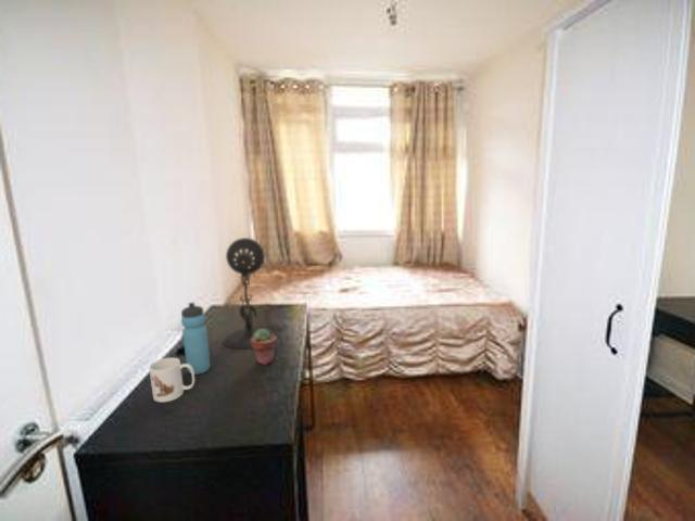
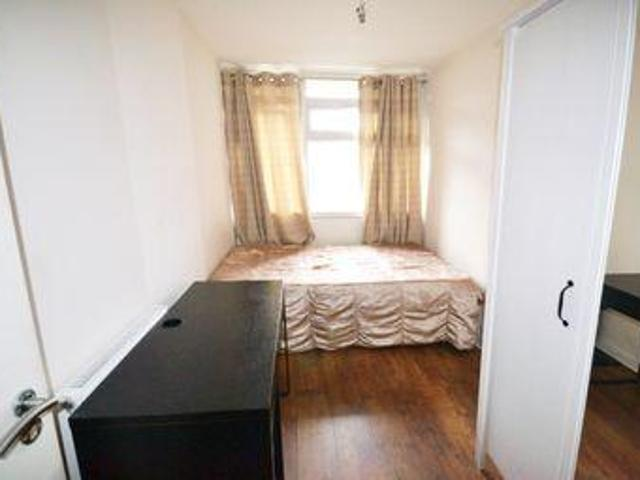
- water bottle (194, 336)
- mug (173, 378)
- potted succulent (264, 344)
- desk lamp (245, 290)
